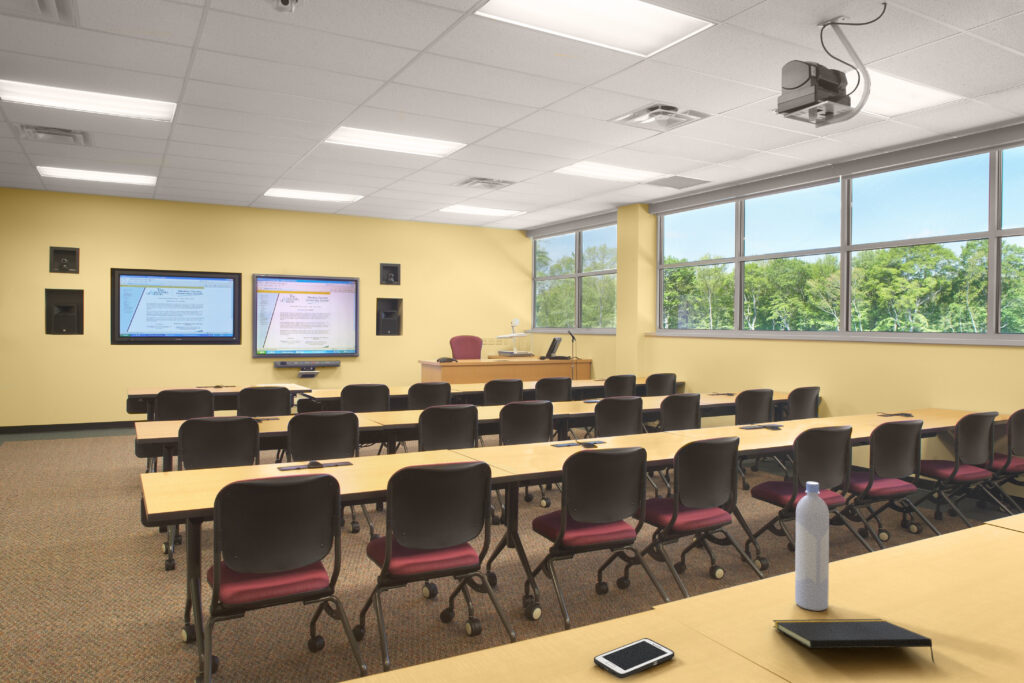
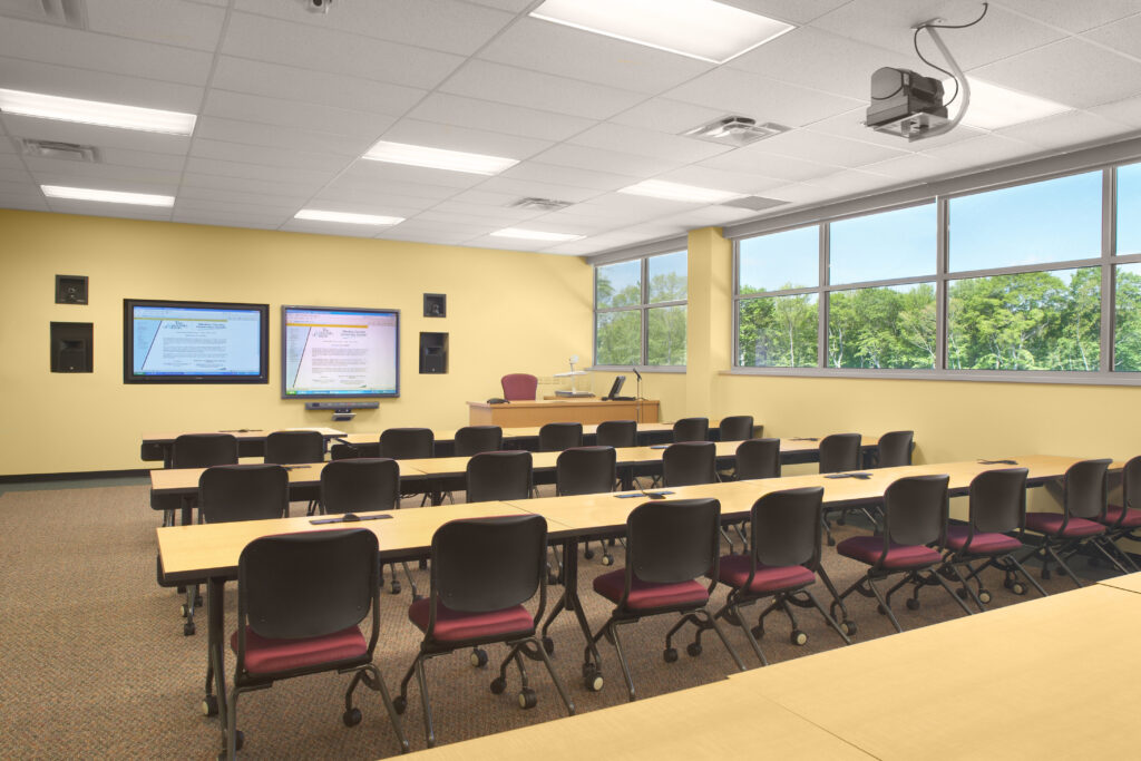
- bottle (812, 543)
- cell phone (634, 657)
- notepad (847, 632)
